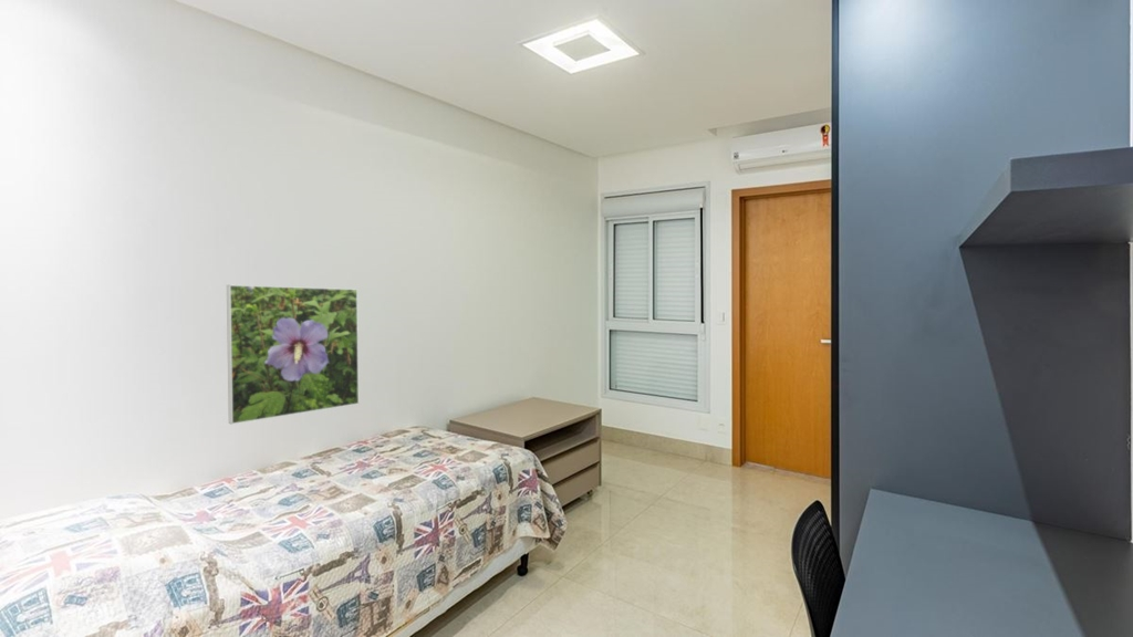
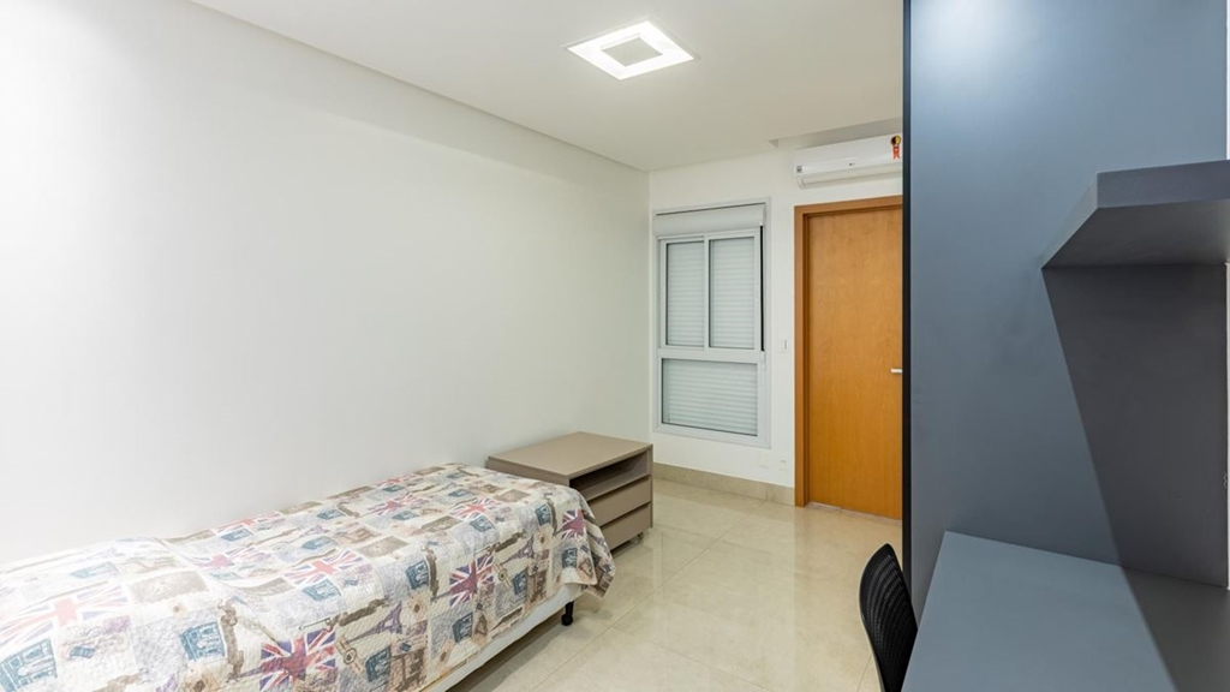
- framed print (299, 349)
